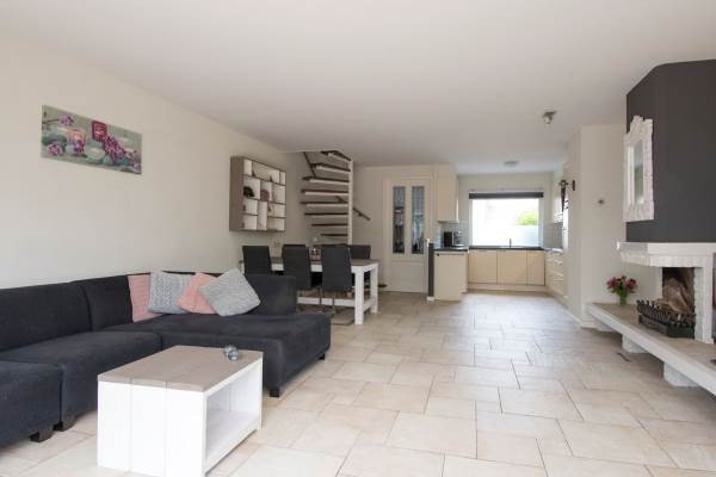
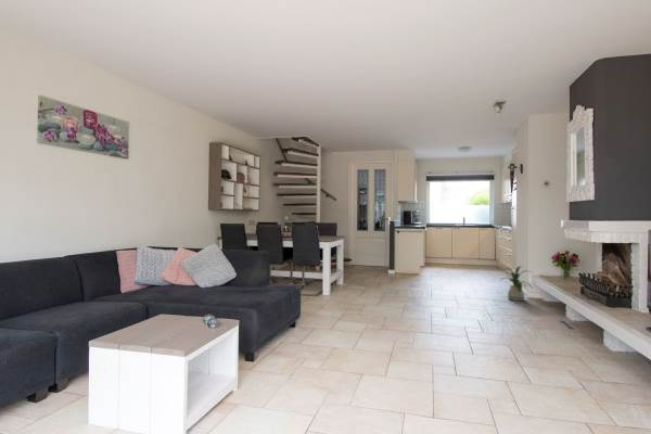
+ house plant (516, 281)
